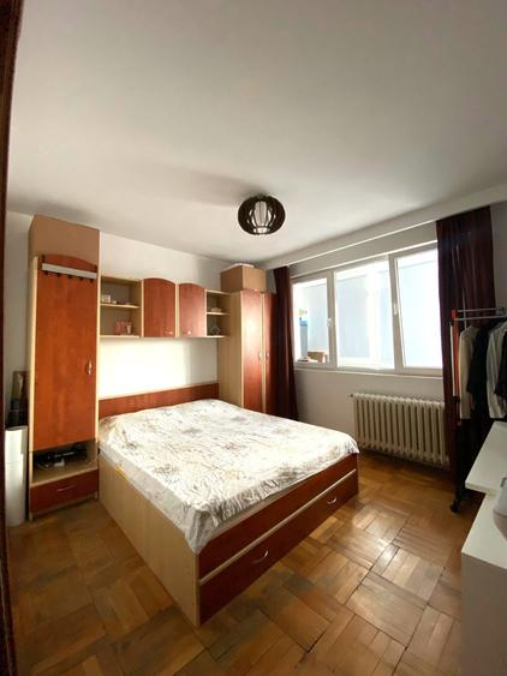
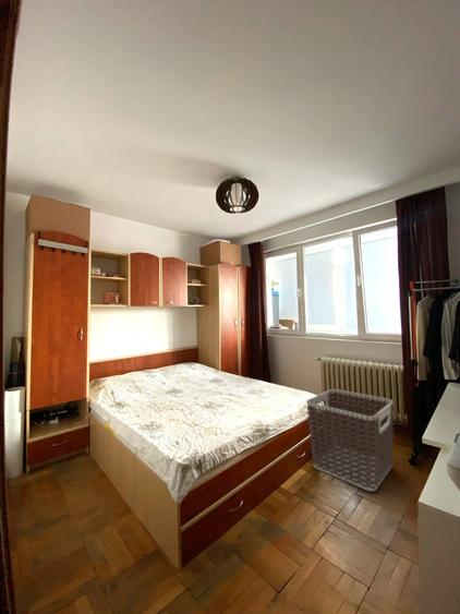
+ clothes hamper (350, 433)
